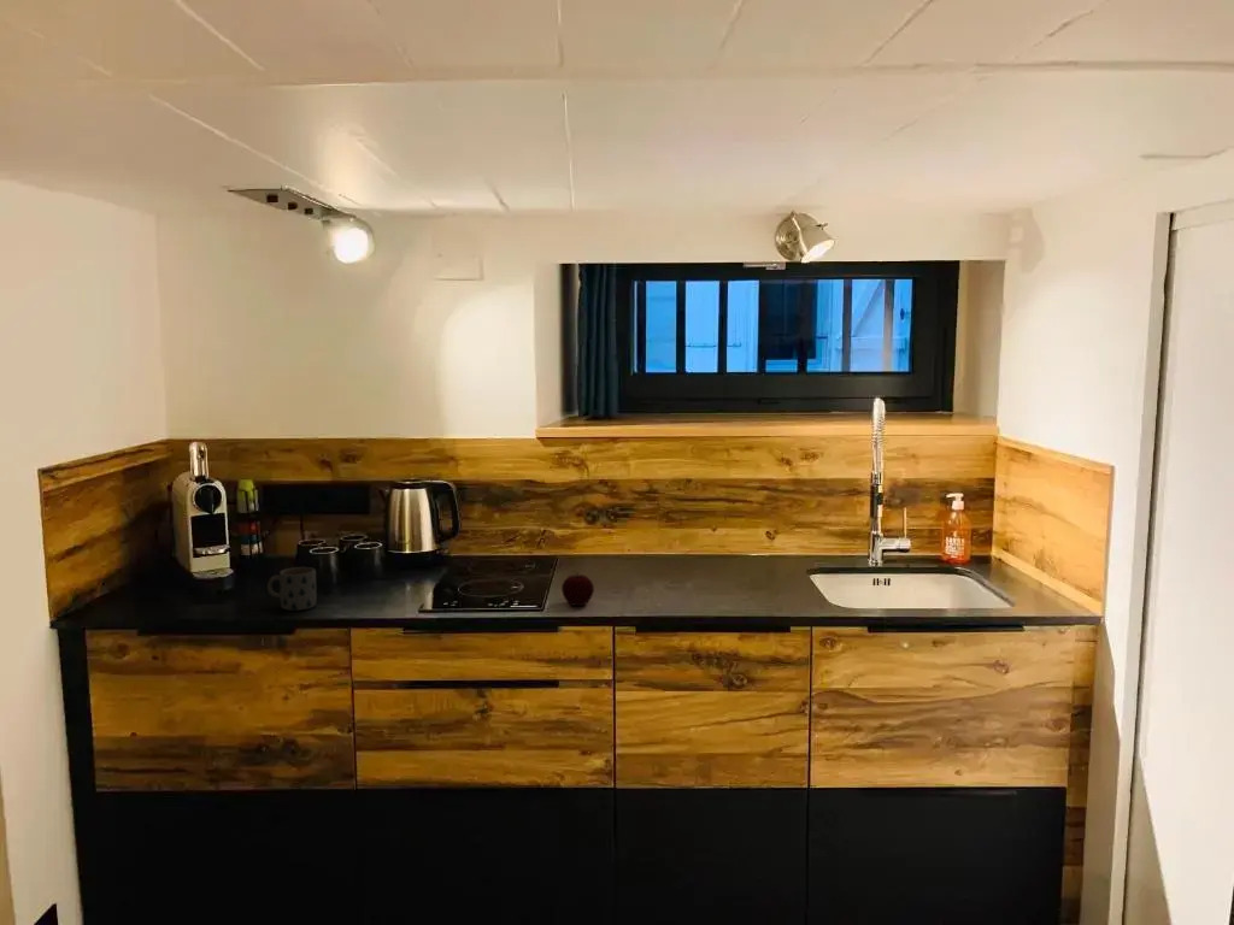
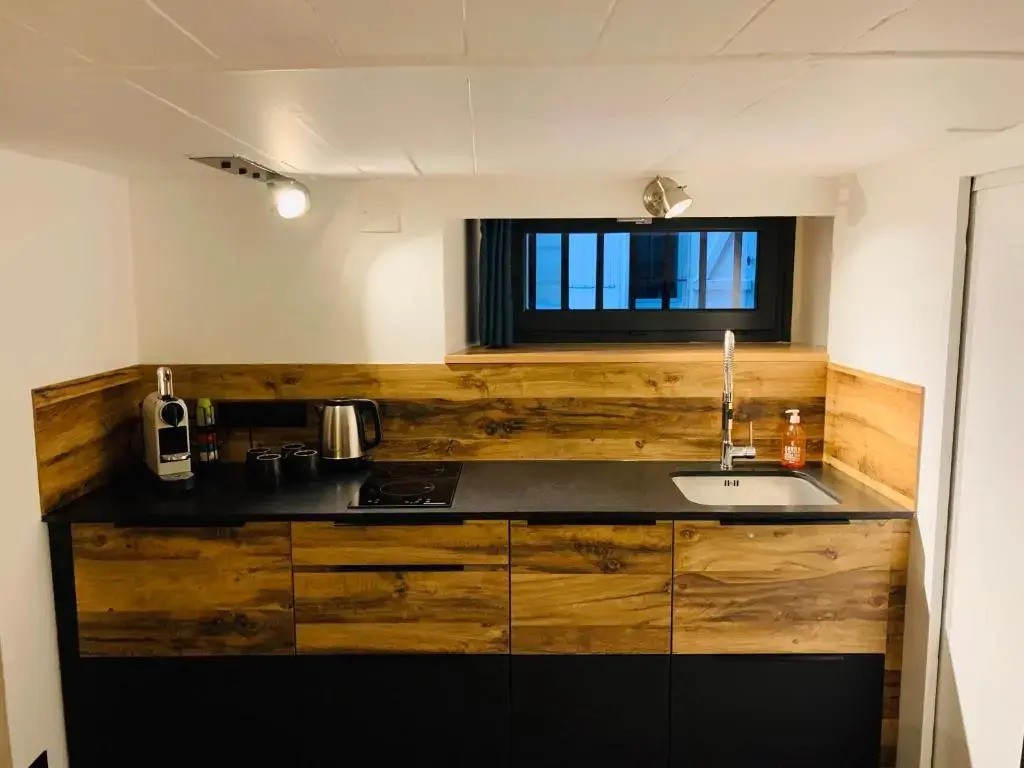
- apple (577, 588)
- mug (290, 588)
